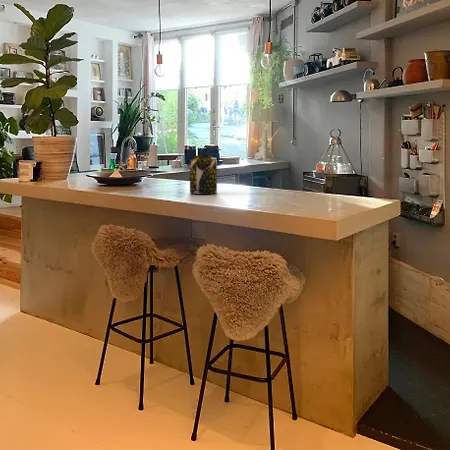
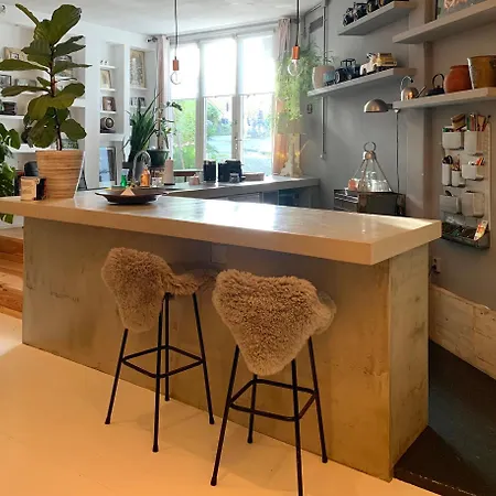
- jar (203, 174)
